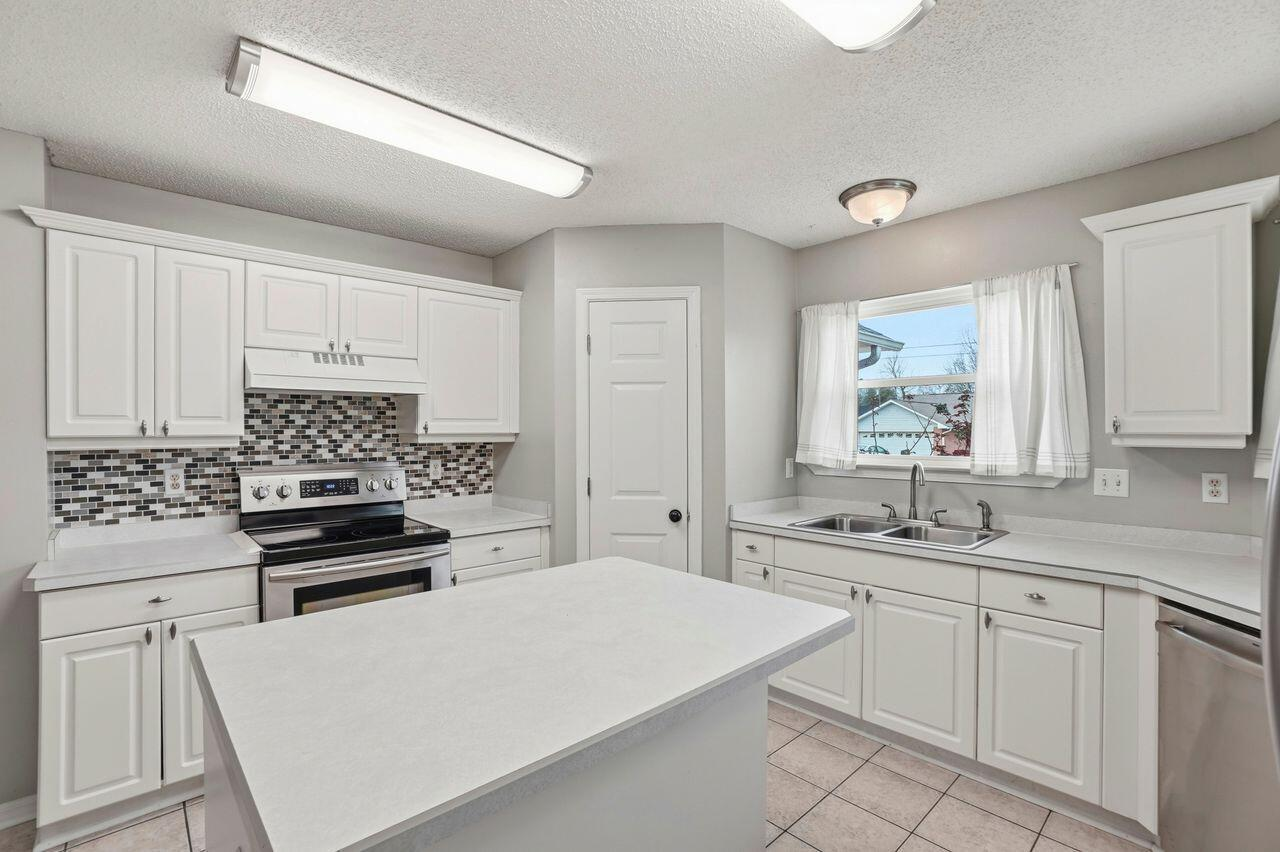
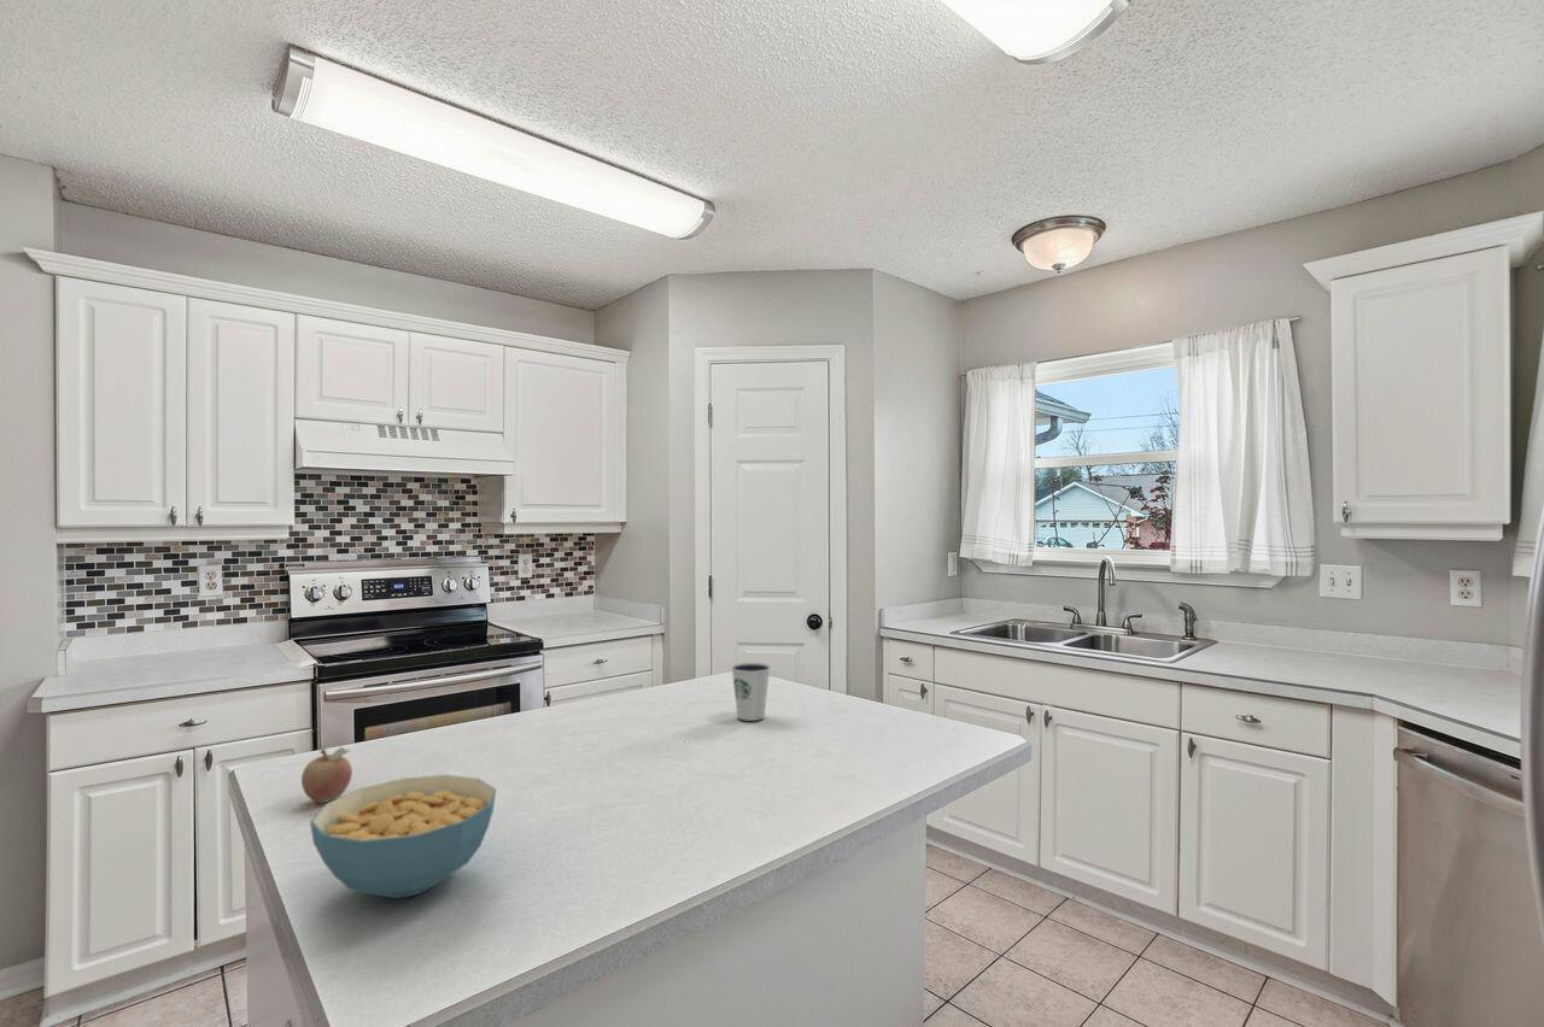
+ fruit (327, 774)
+ dixie cup (750, 692)
+ cereal bowl (408, 844)
